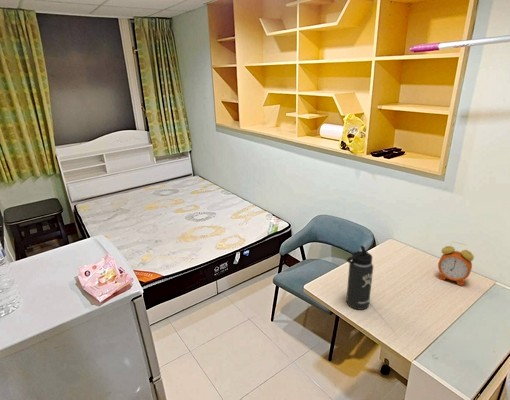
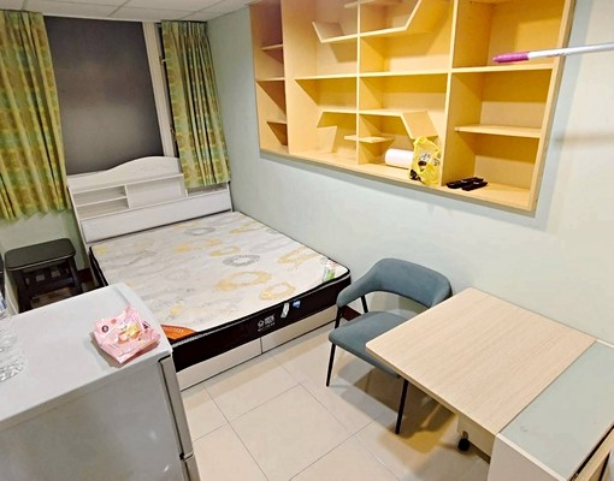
- alarm clock (455, 262)
- thermos bottle (358, 275)
